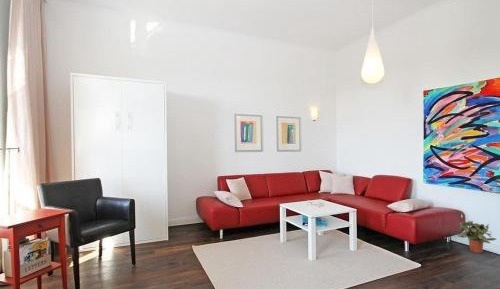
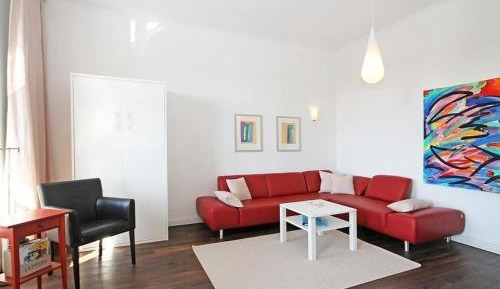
- potted plant (476, 236)
